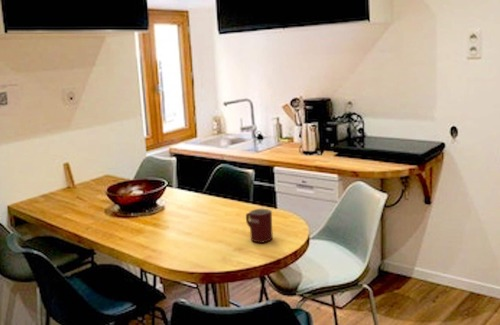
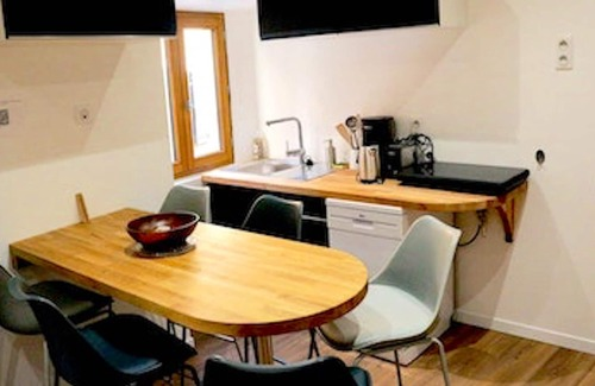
- mug (257, 224)
